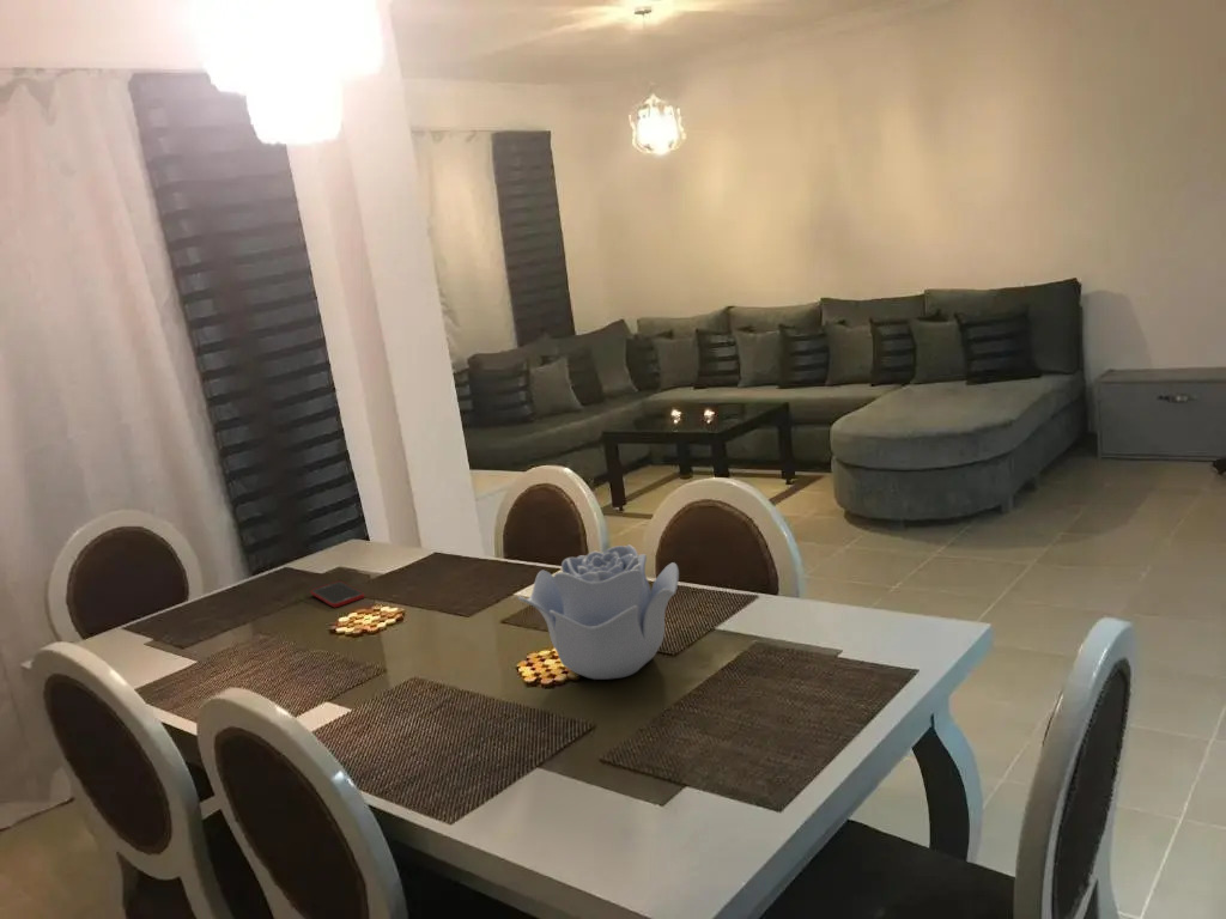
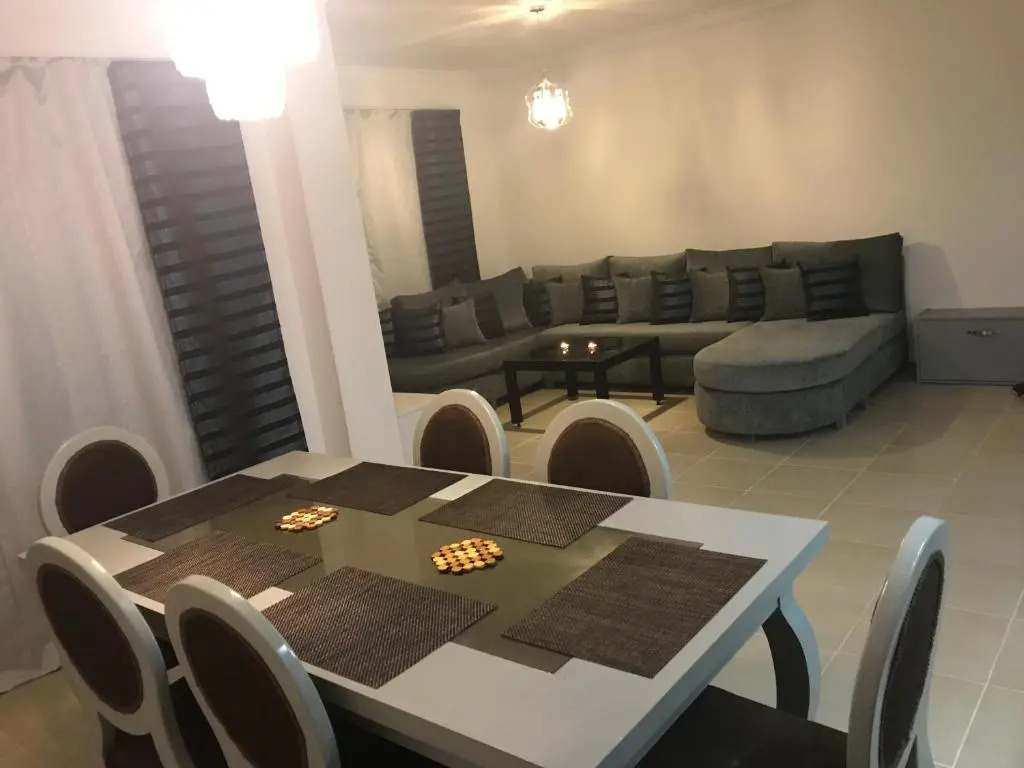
- cell phone (336, 594)
- decorative bowl (602, 611)
